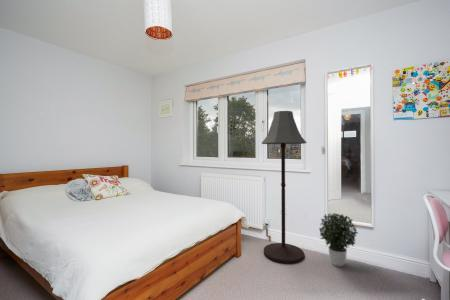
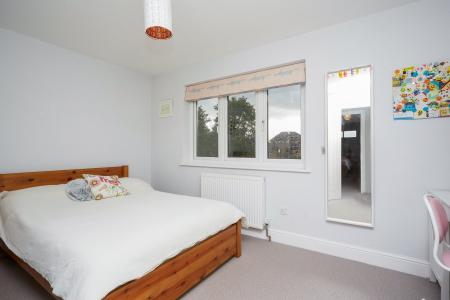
- potted plant (338, 239)
- floor lamp (283, 182)
